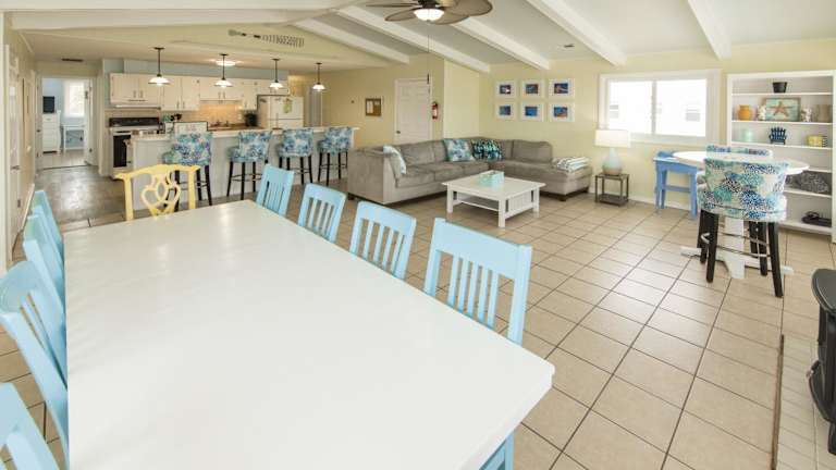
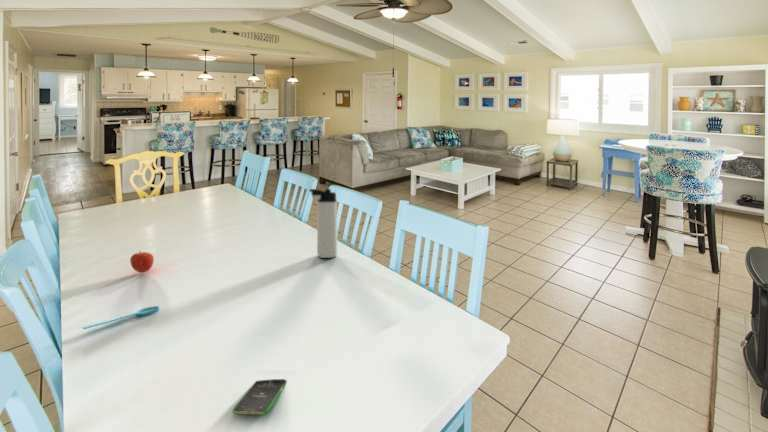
+ fruit (142, 261)
+ spoon (123, 316)
+ smartphone (261, 395)
+ thermos bottle (323, 223)
